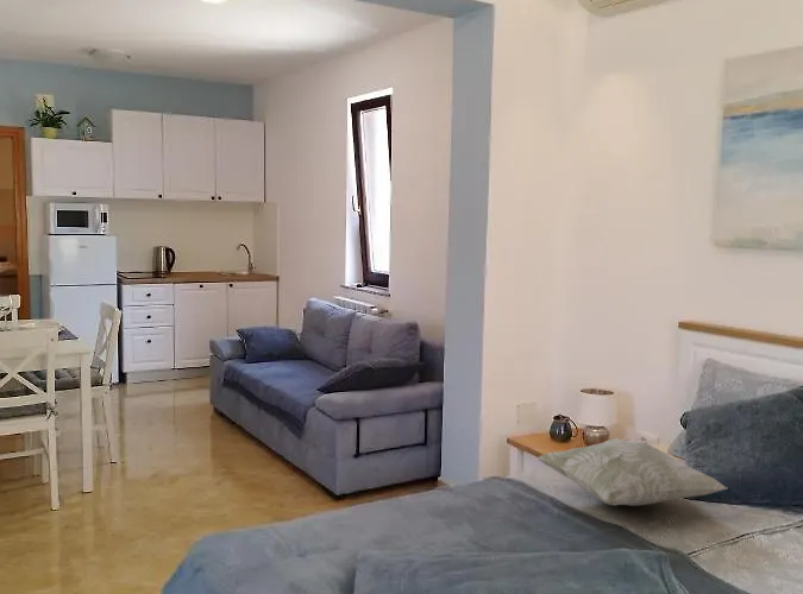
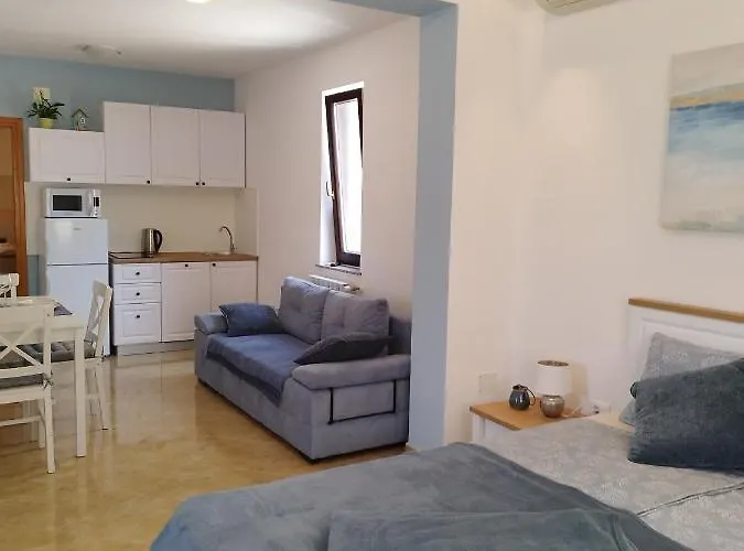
- decorative pillow (627, 472)
